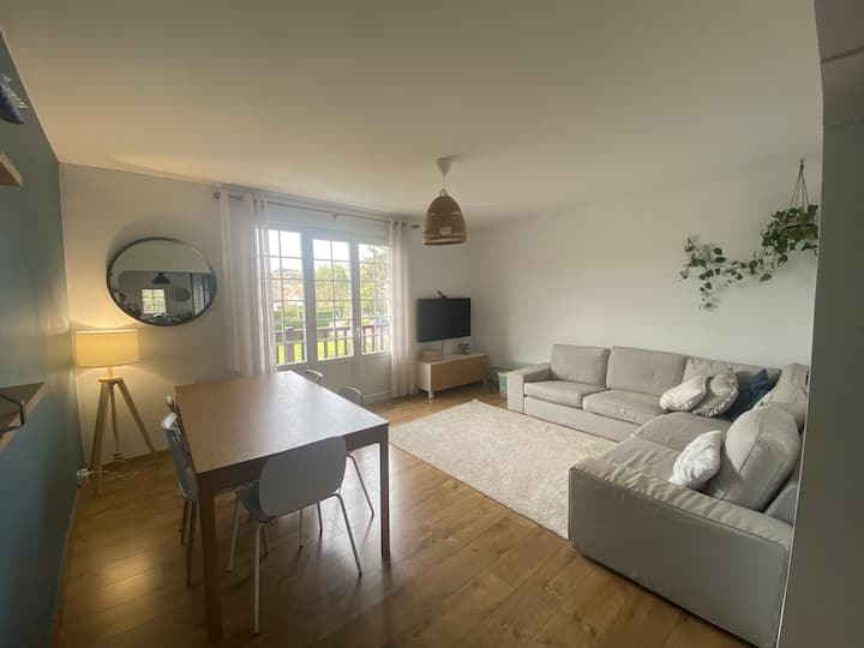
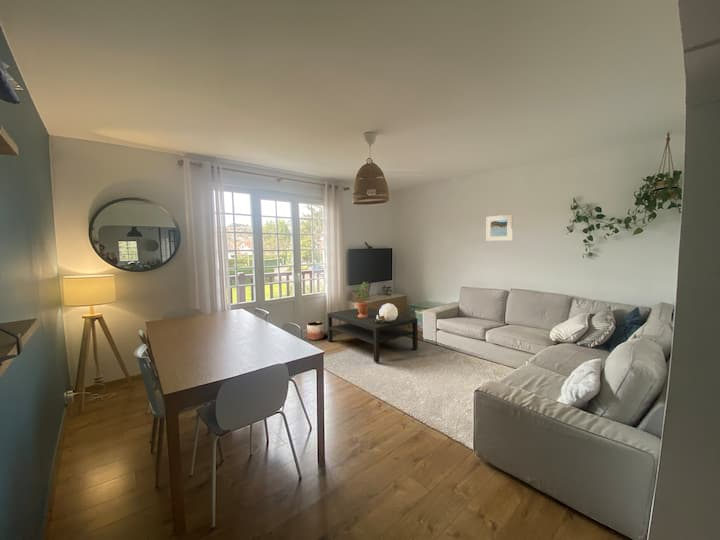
+ potted plant (363, 298)
+ coffee table (370, 330)
+ decorative sphere (385, 312)
+ planter (315, 330)
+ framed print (498, 228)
